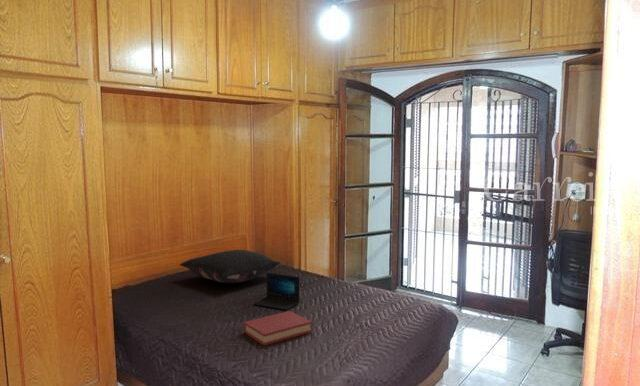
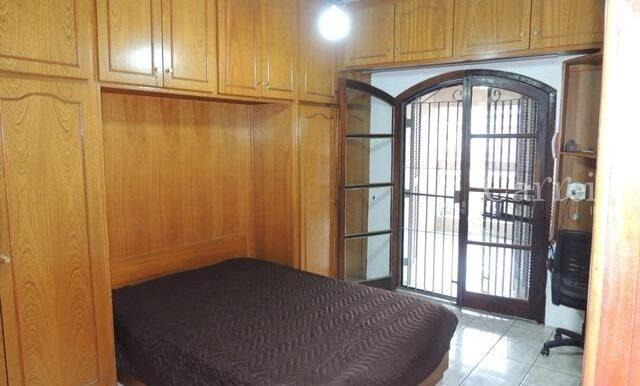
- laptop (276, 290)
- pillow (230, 264)
- hardback book (277, 326)
